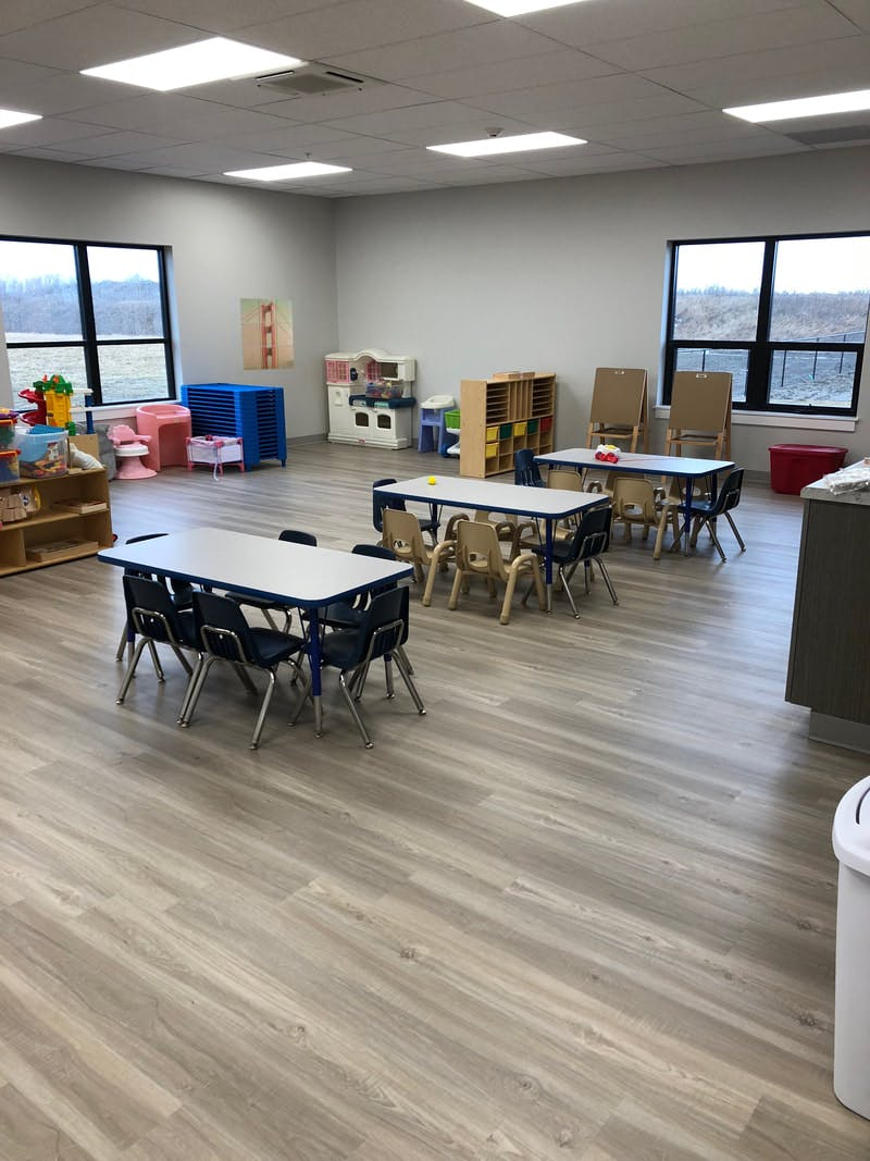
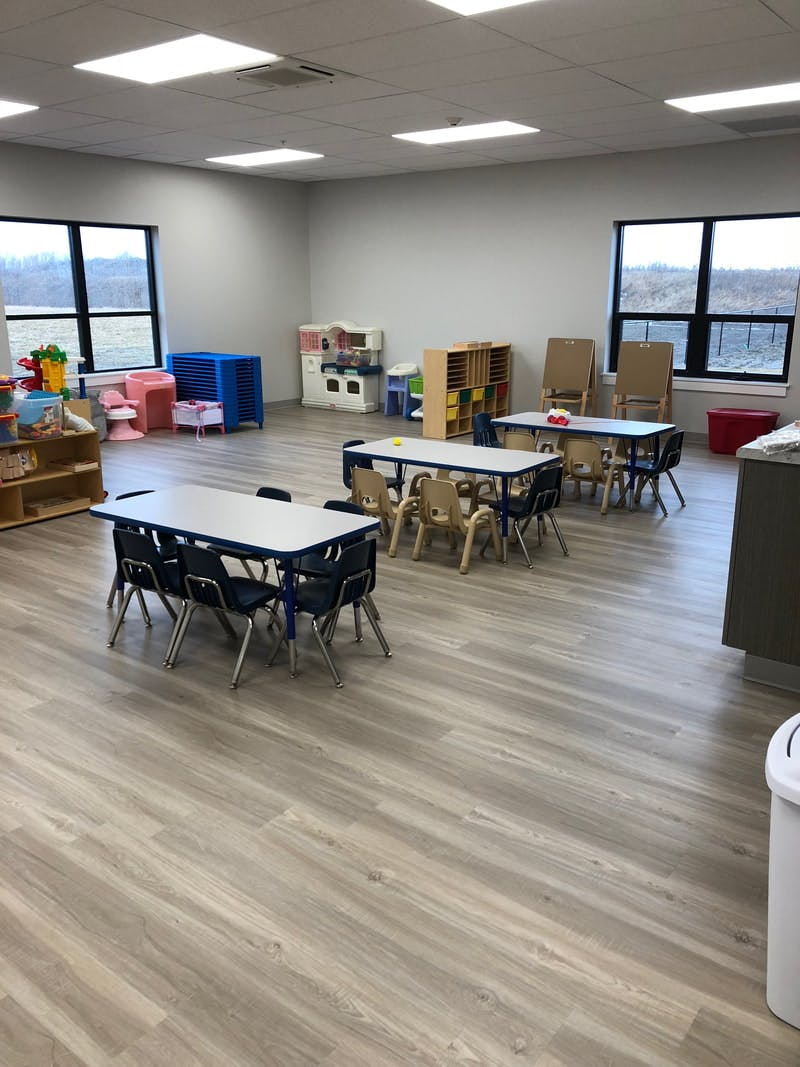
- wall art (268, 334)
